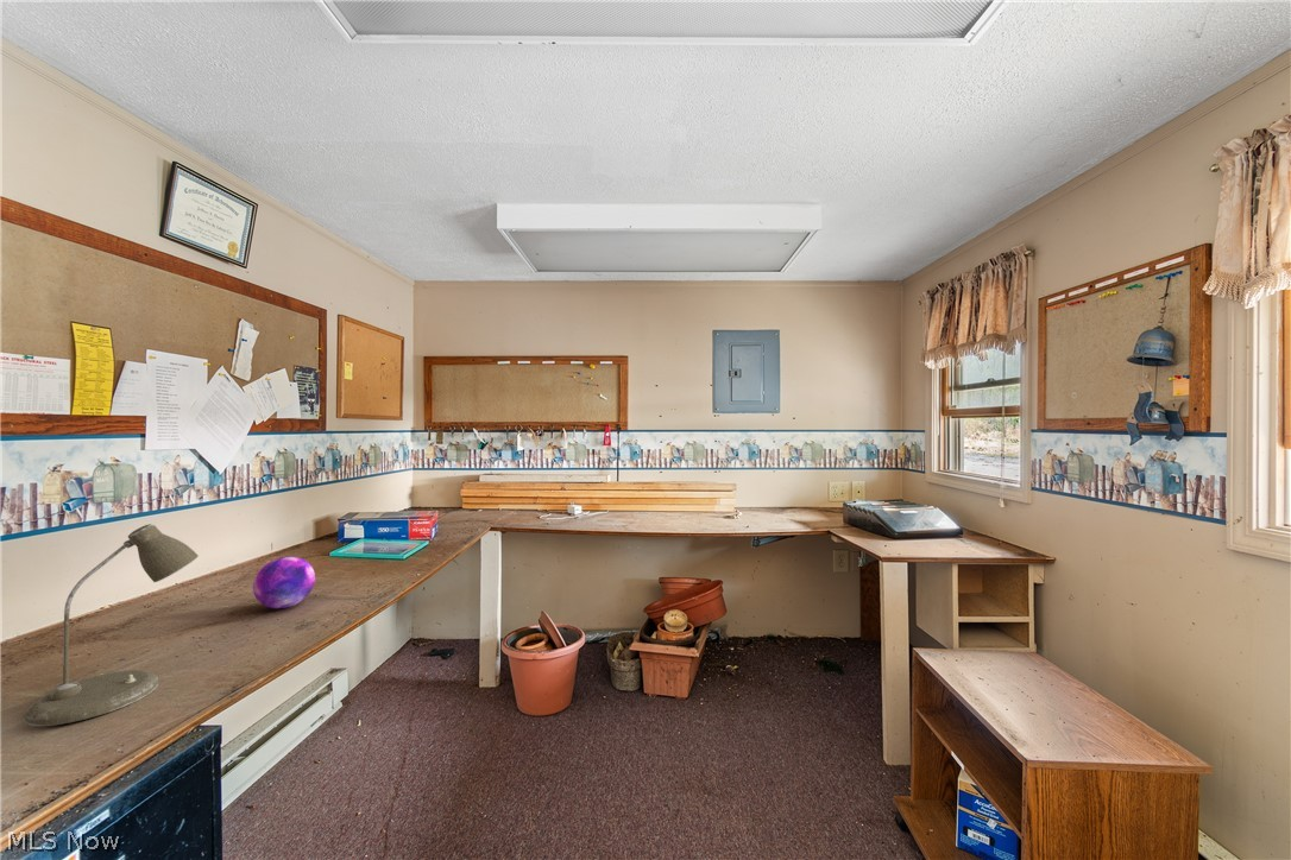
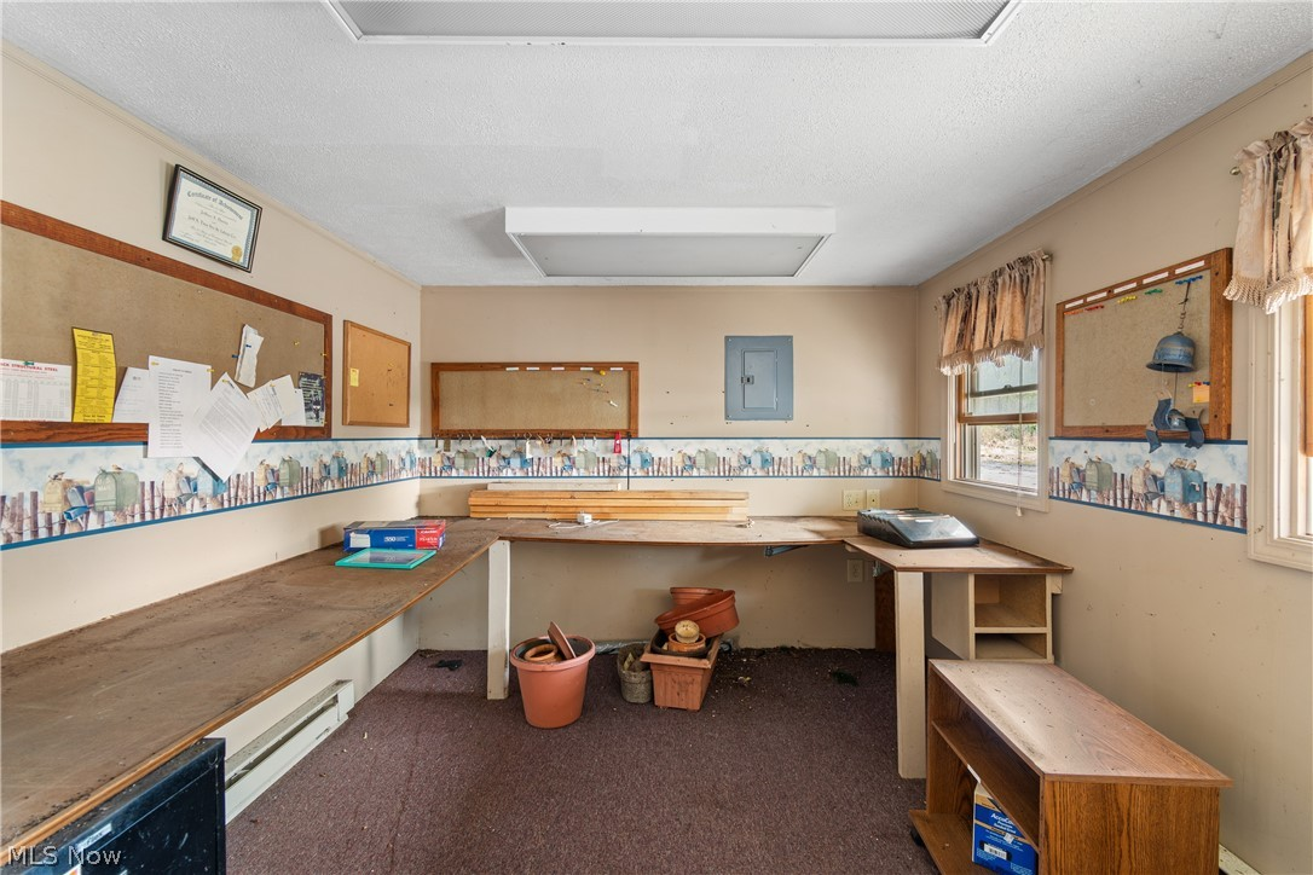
- desk lamp (84, 580)
- decorative orb (284, 582)
